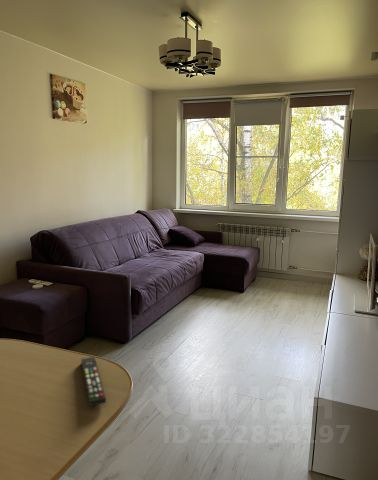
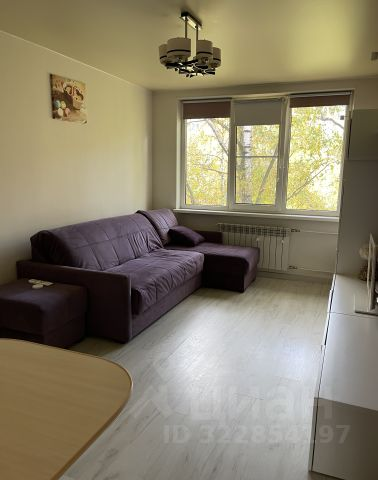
- remote control (92, 378)
